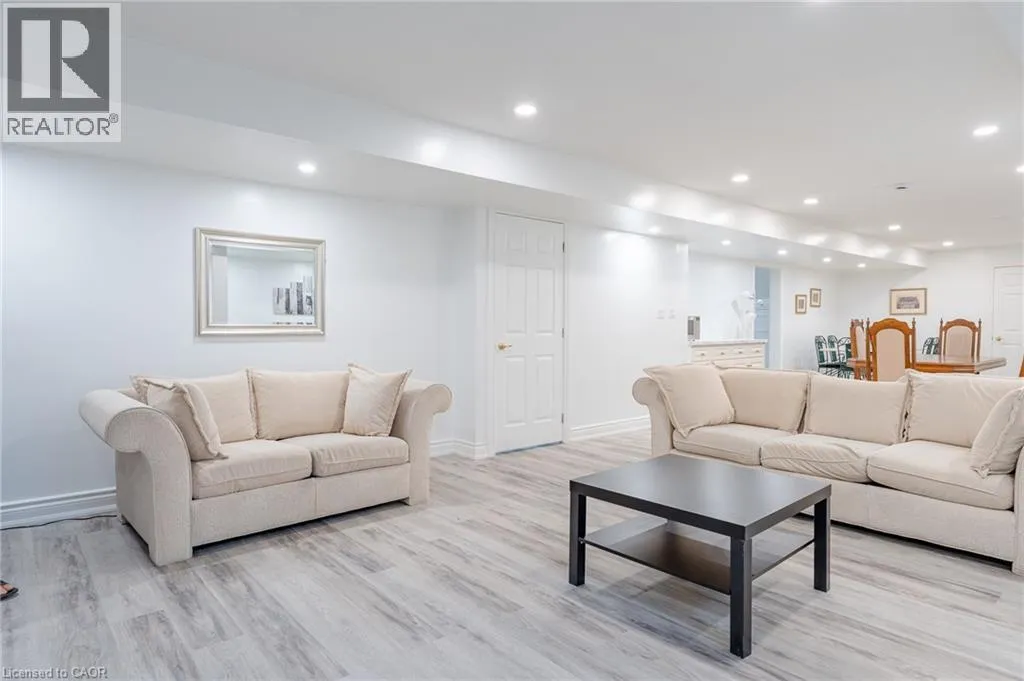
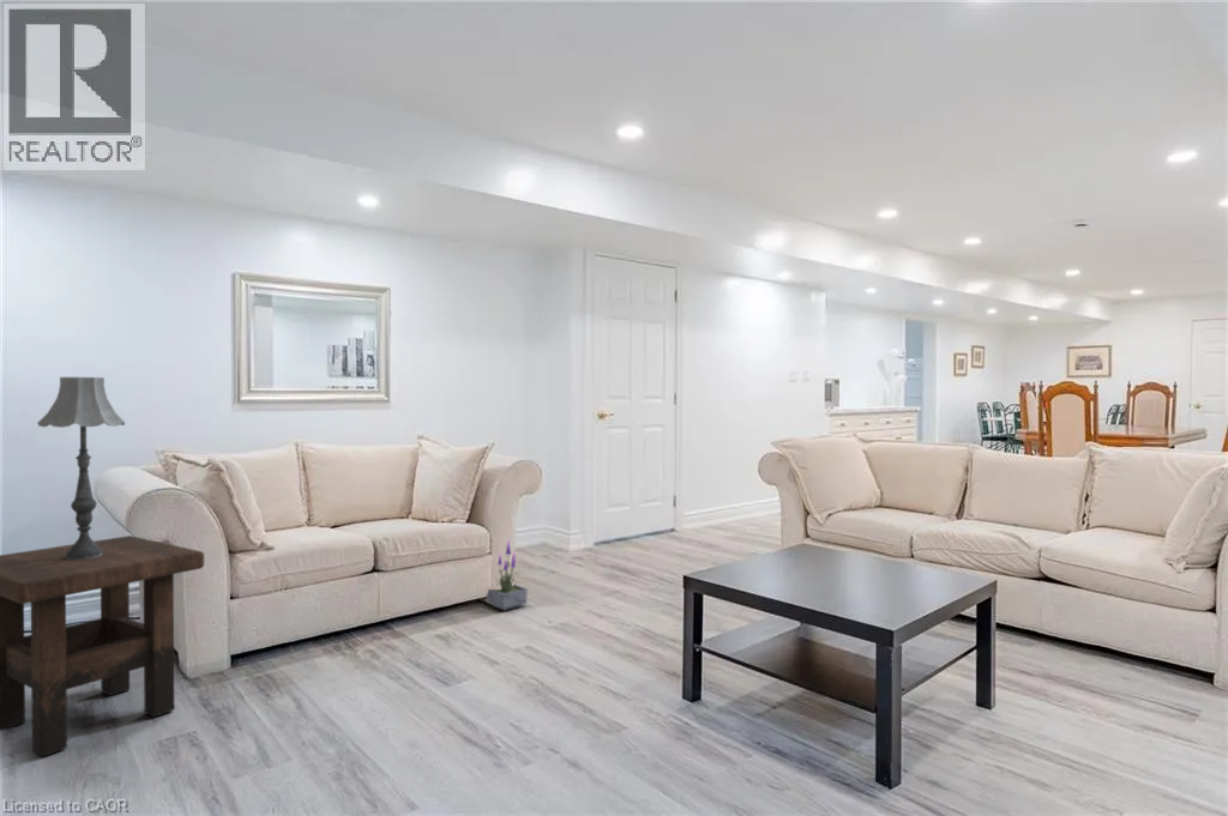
+ side table (84, 636)
+ potted plant (506, 572)
+ table lamp (83, 466)
